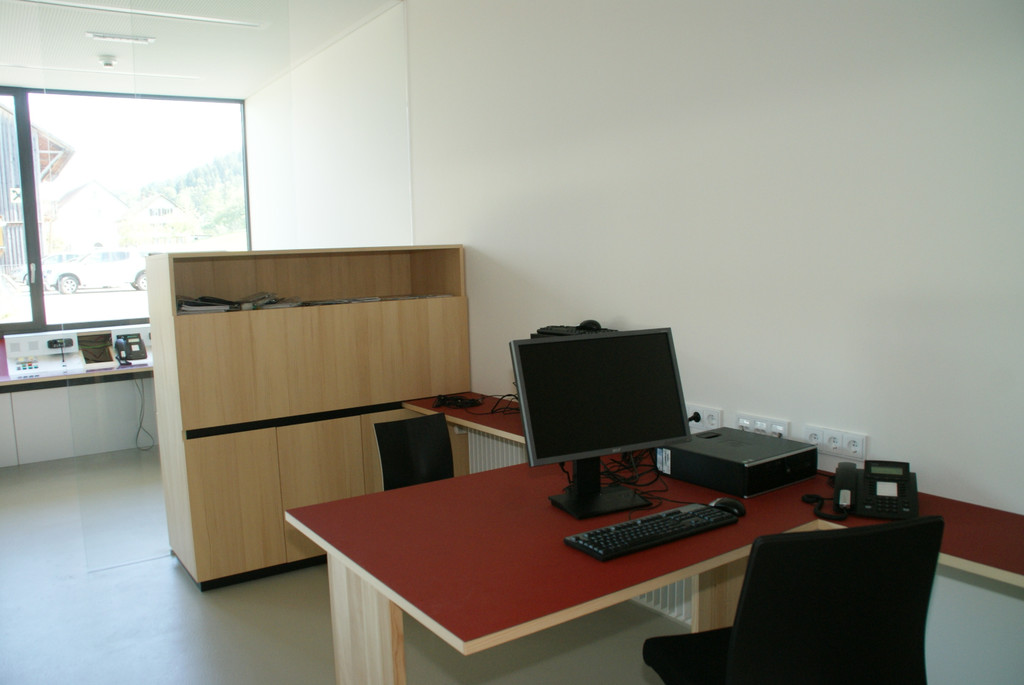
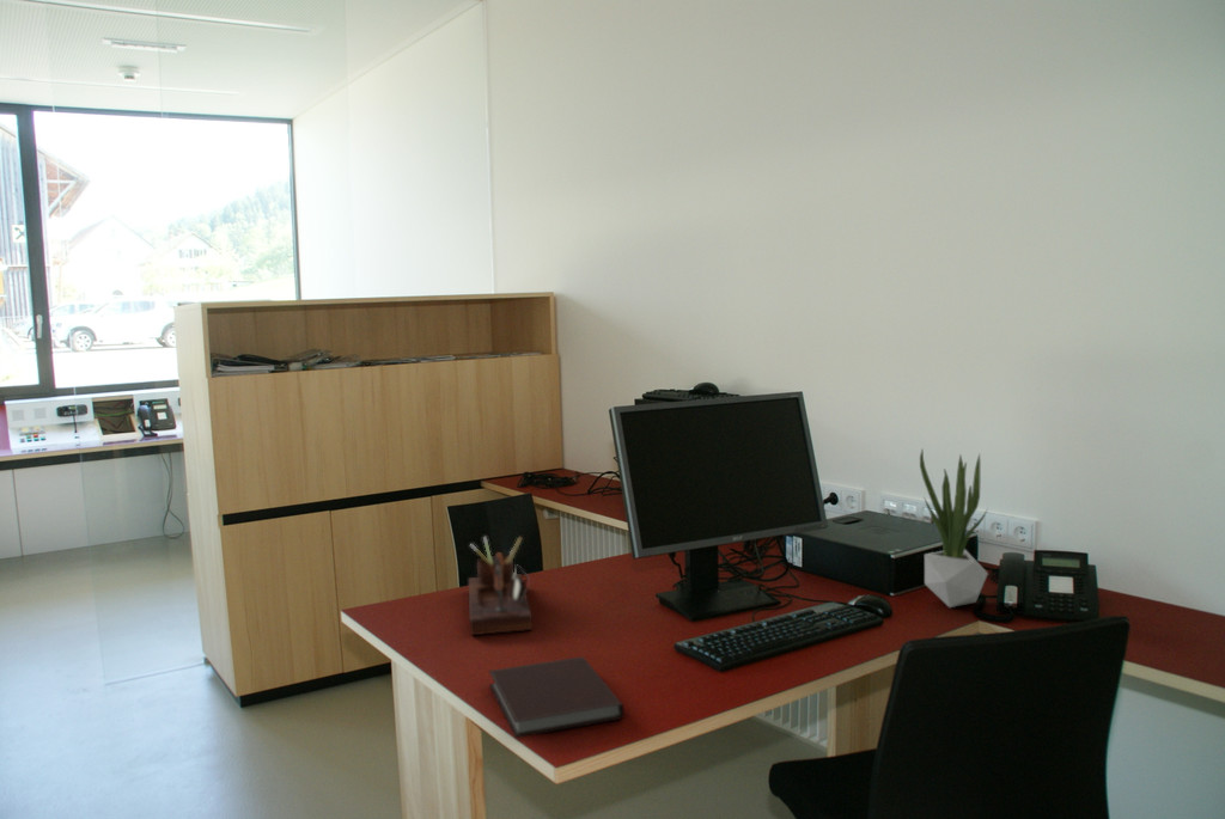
+ notebook (553, 693)
+ desk organizer (498, 573)
+ potted plant (955, 527)
